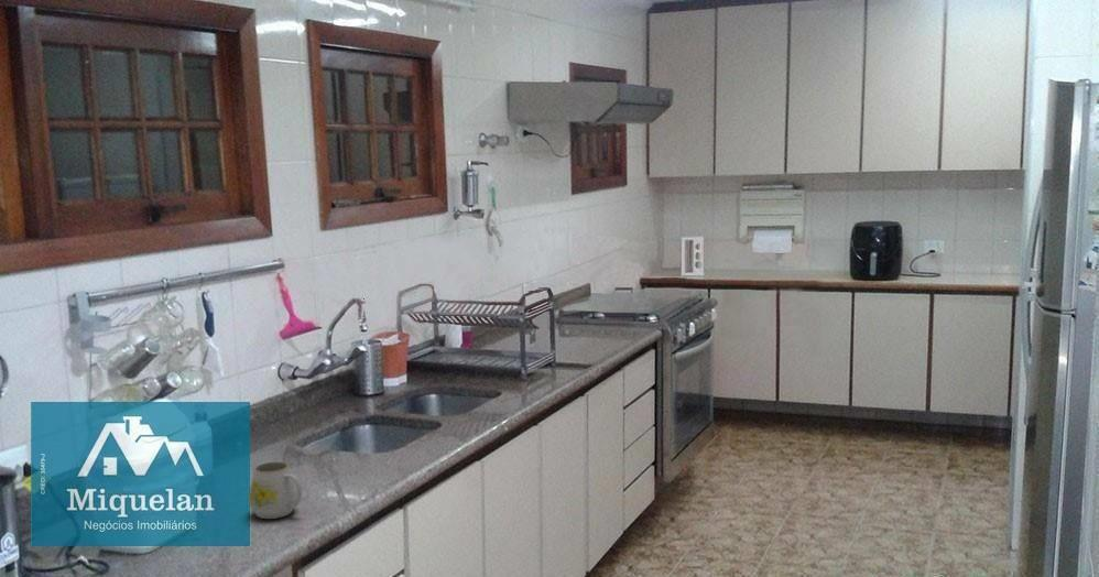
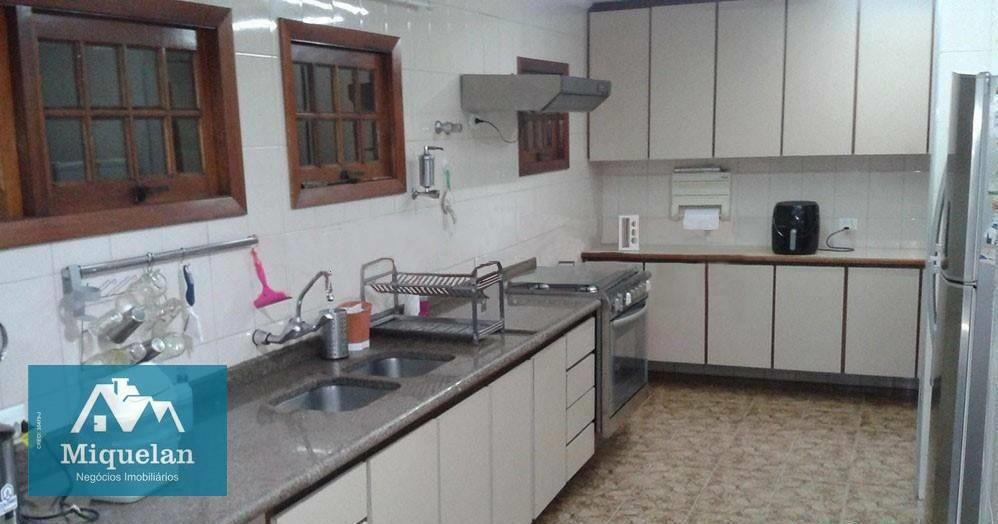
- mug (278, 490)
